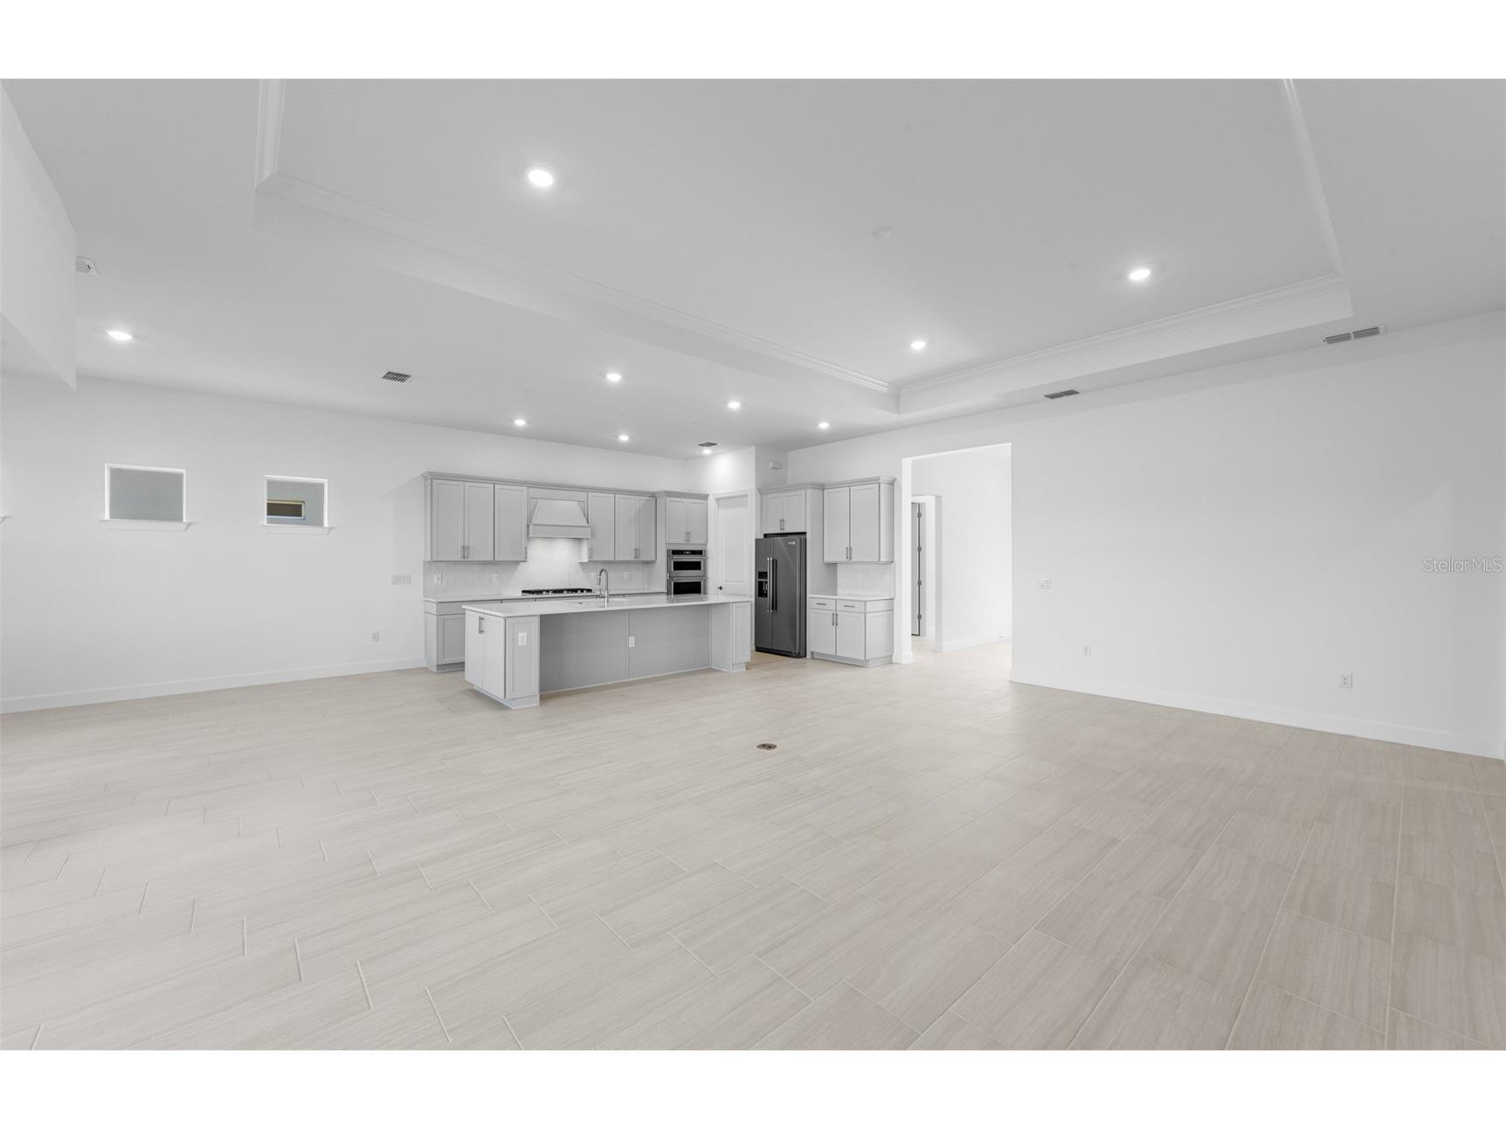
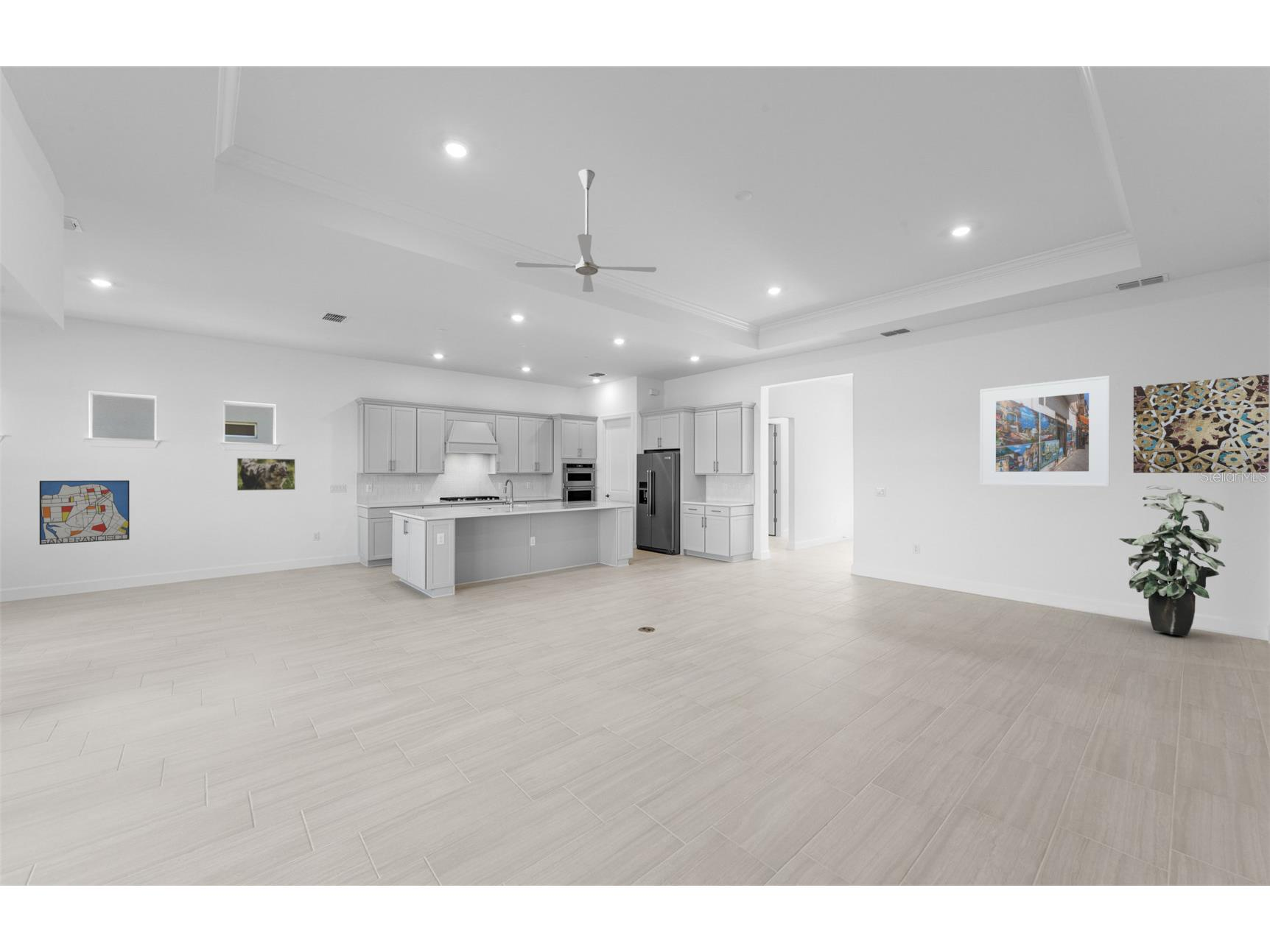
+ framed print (1039, 434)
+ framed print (267, 474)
+ wall art (86, 511)
+ ceiling fan (586, 223)
+ indoor plant (1168, 560)
+ wall art (1196, 426)
